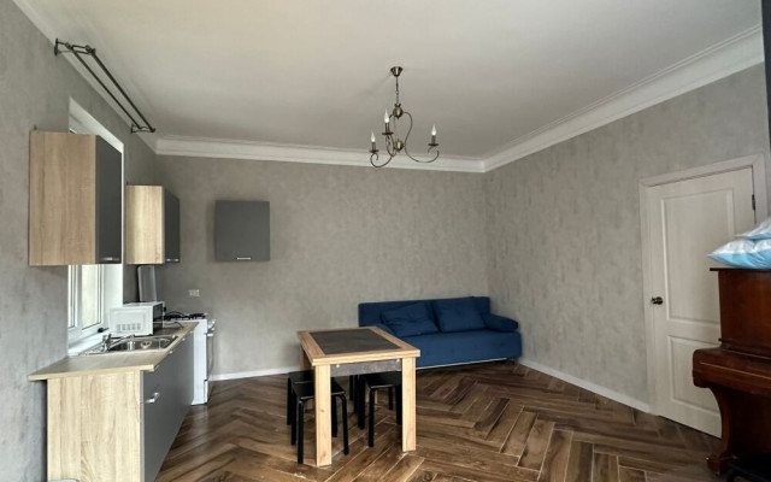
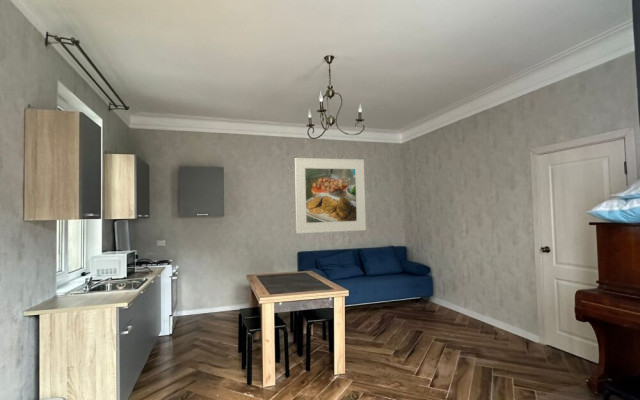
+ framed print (331, 195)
